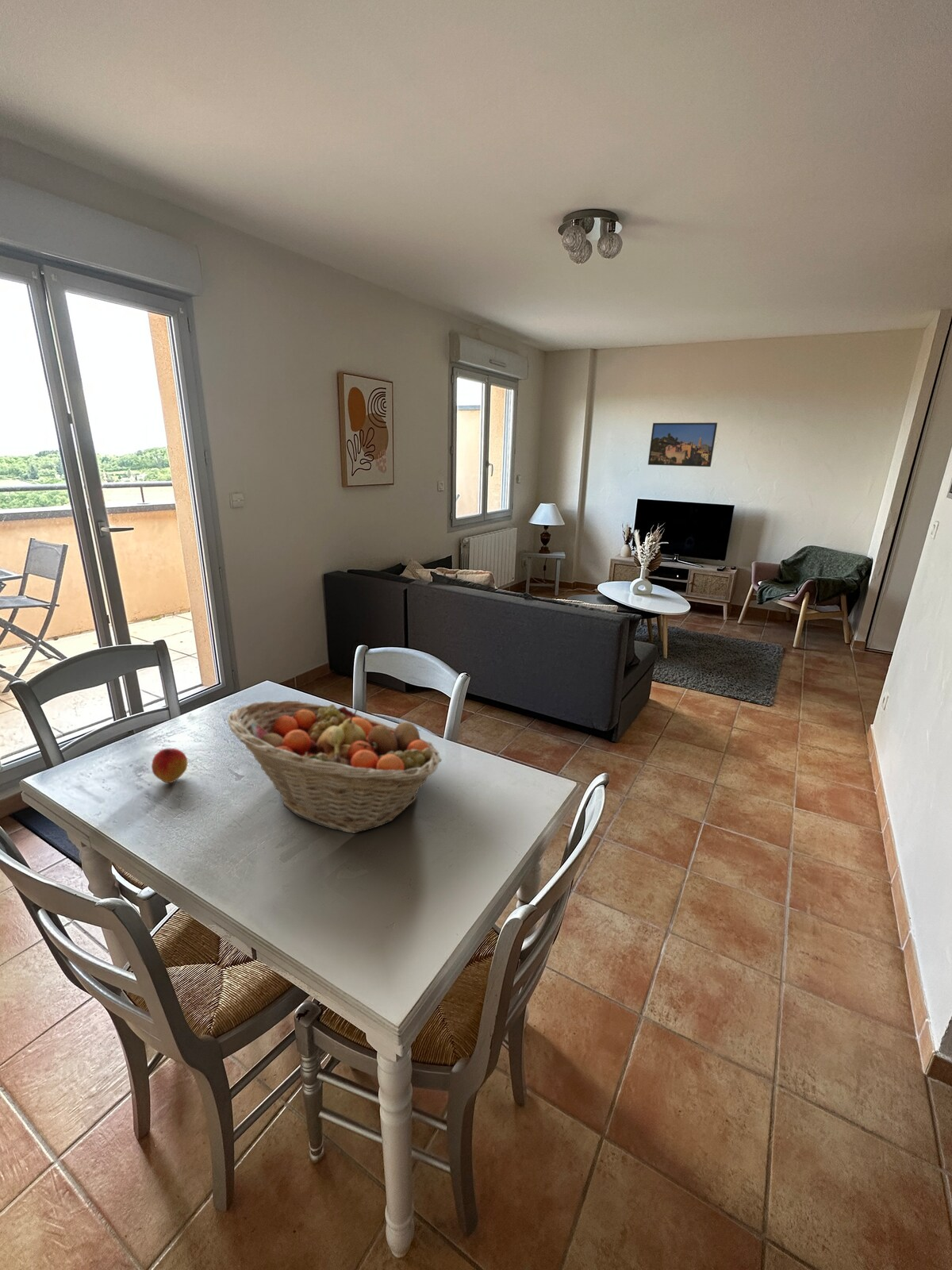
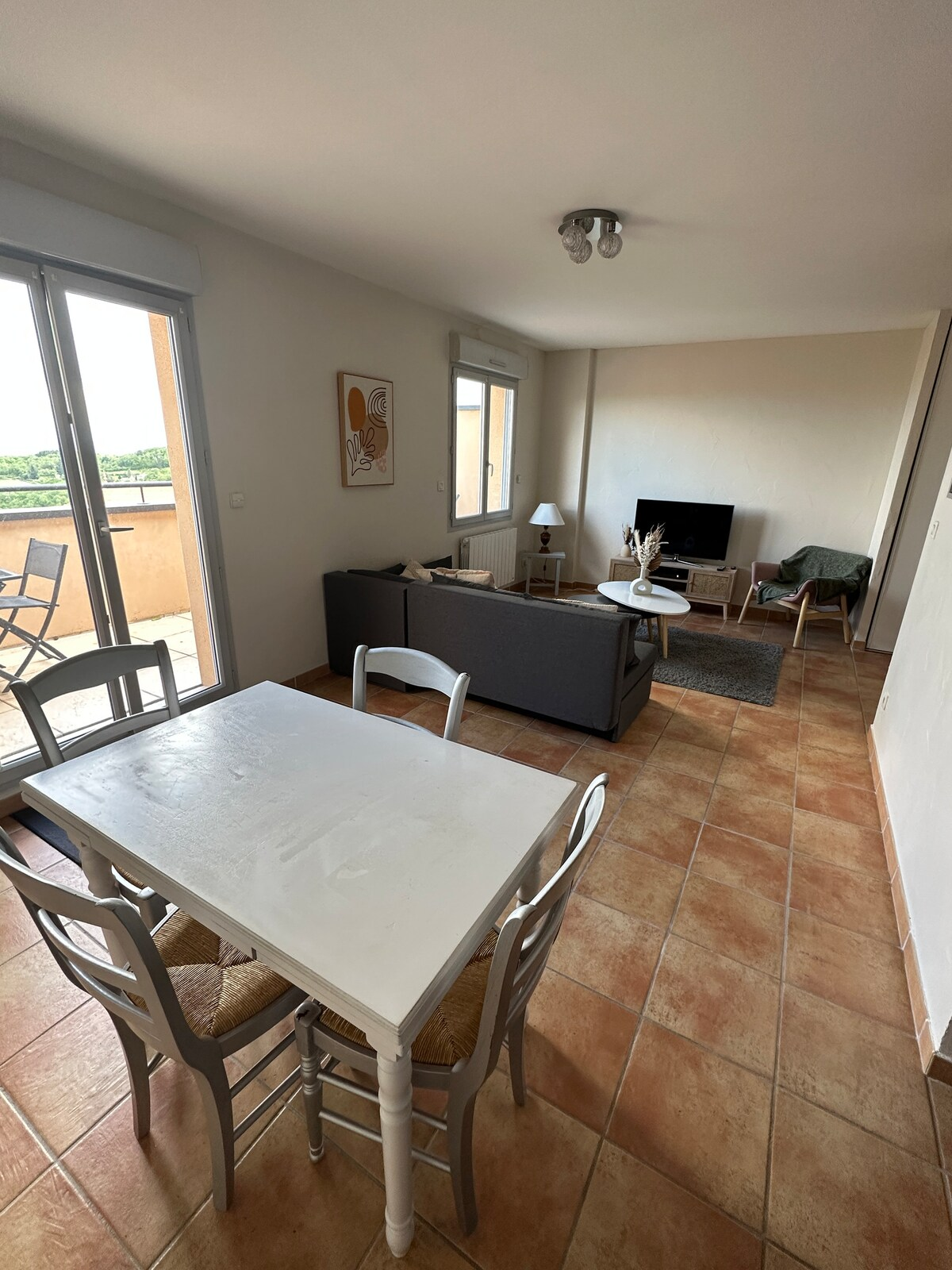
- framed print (681, 444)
- fruit basket (336, 751)
- peach (169, 764)
